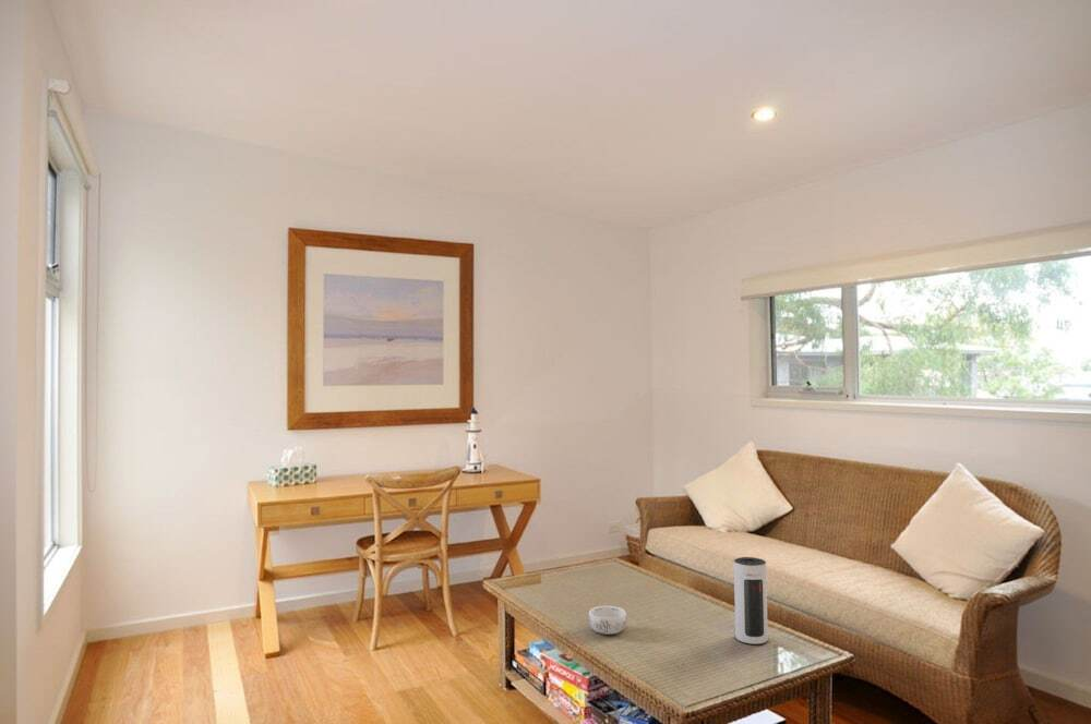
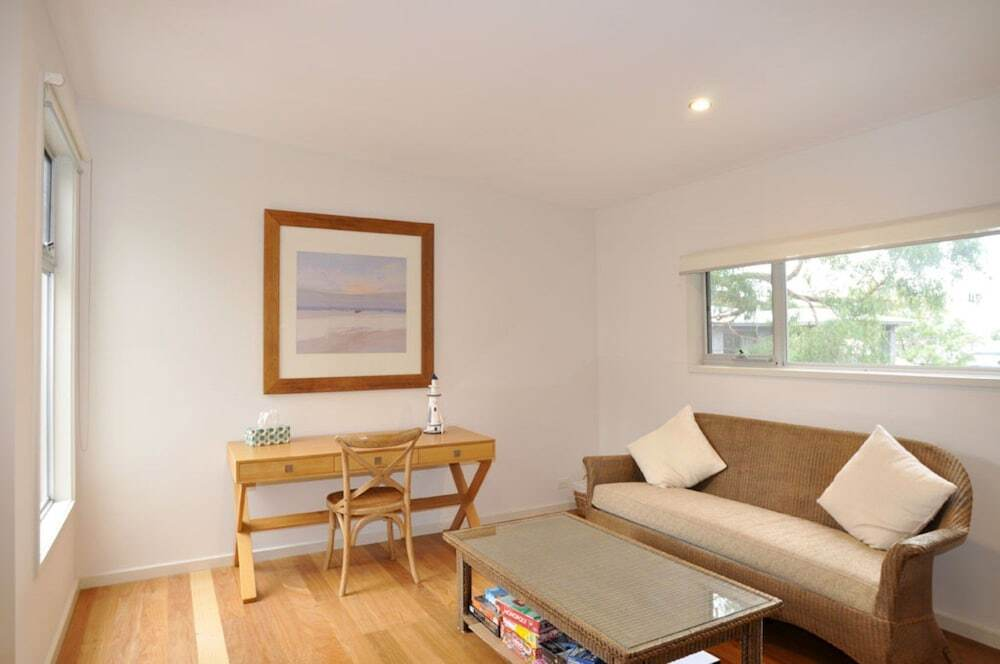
- decorative bowl (606, 619)
- speaker (751, 599)
